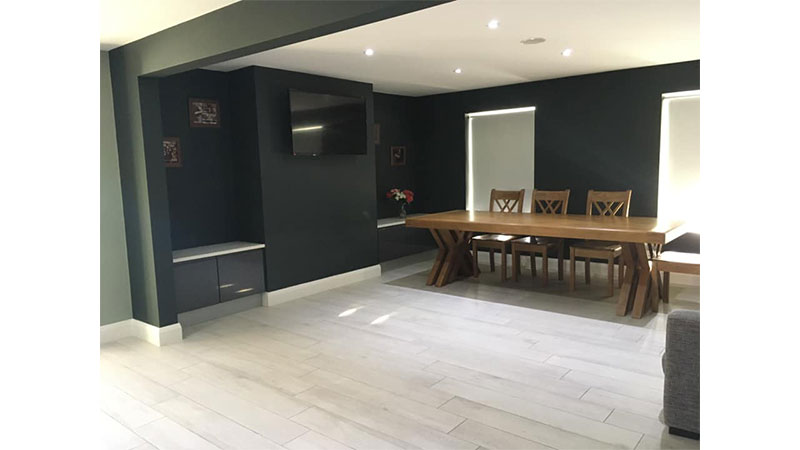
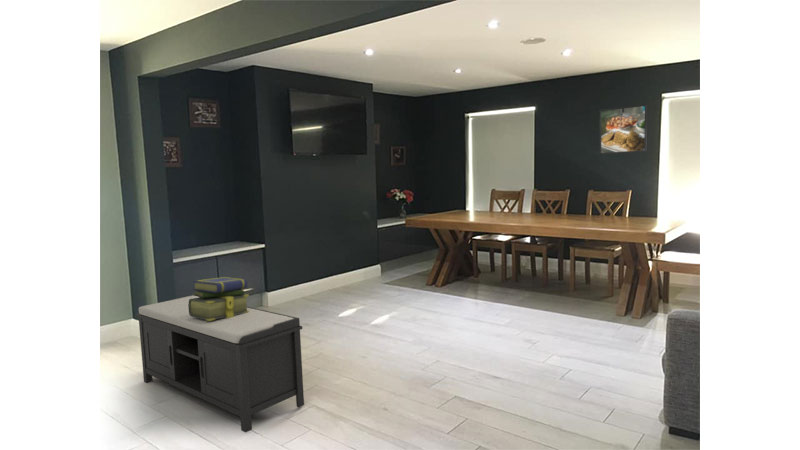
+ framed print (622, 130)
+ bench (215, 352)
+ stack of books (219, 296)
